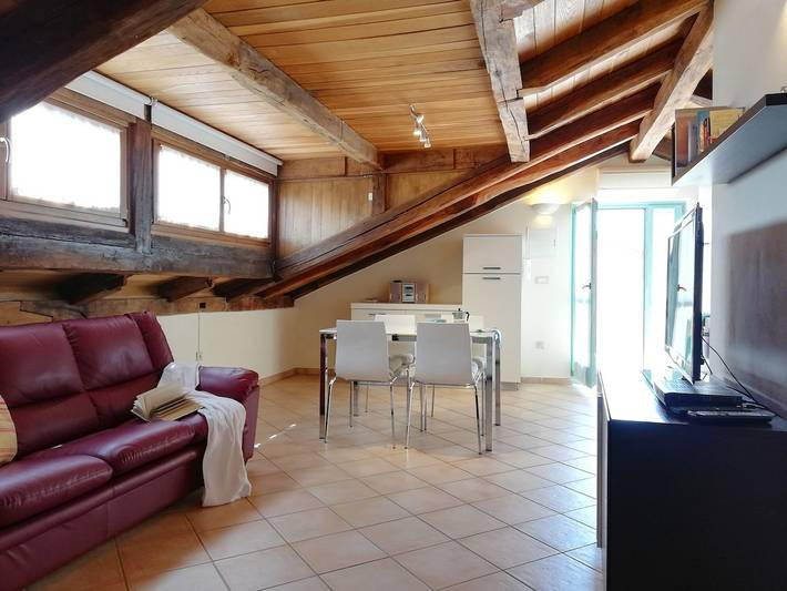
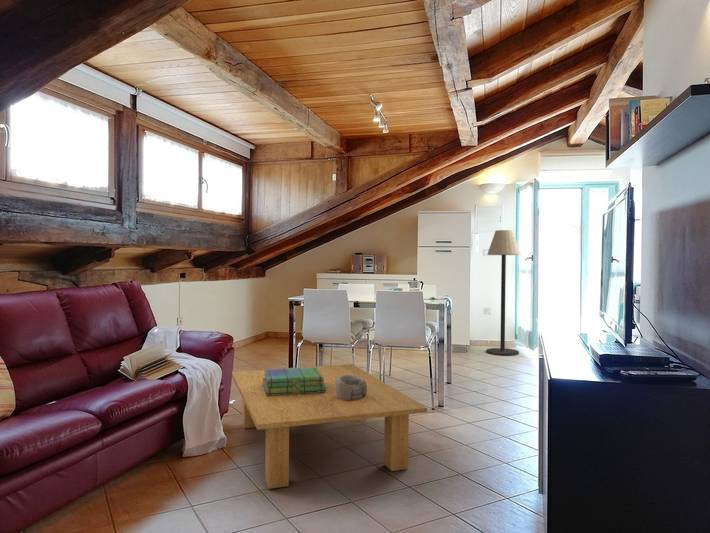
+ coffee table (315, 415)
+ floor lamp (503, 291)
+ stack of books (293, 380)
+ decorative bowl (350, 386)
